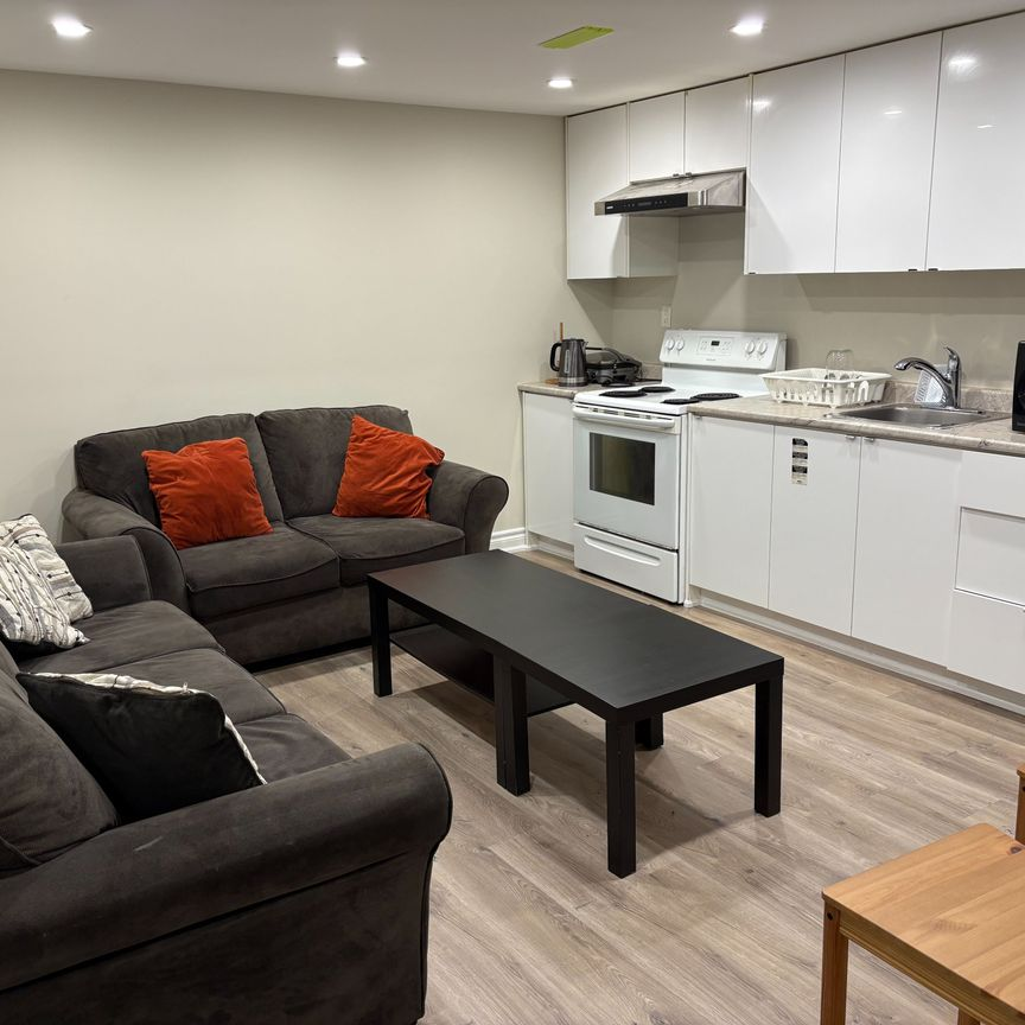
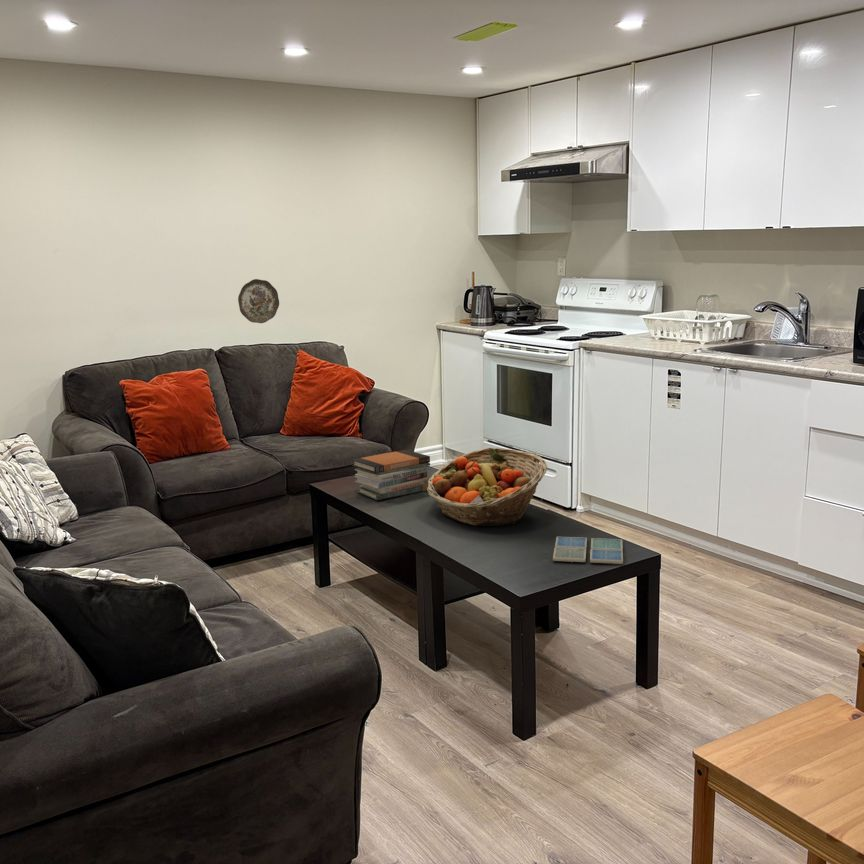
+ book stack (391, 474)
+ drink coaster (590, 551)
+ fruit basket (486, 485)
+ decorative plate (258, 301)
